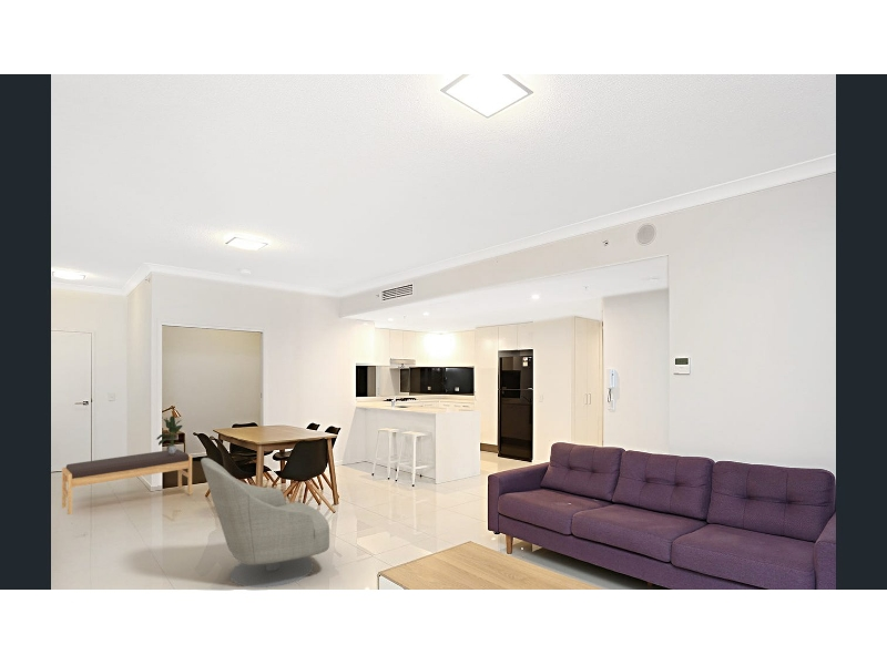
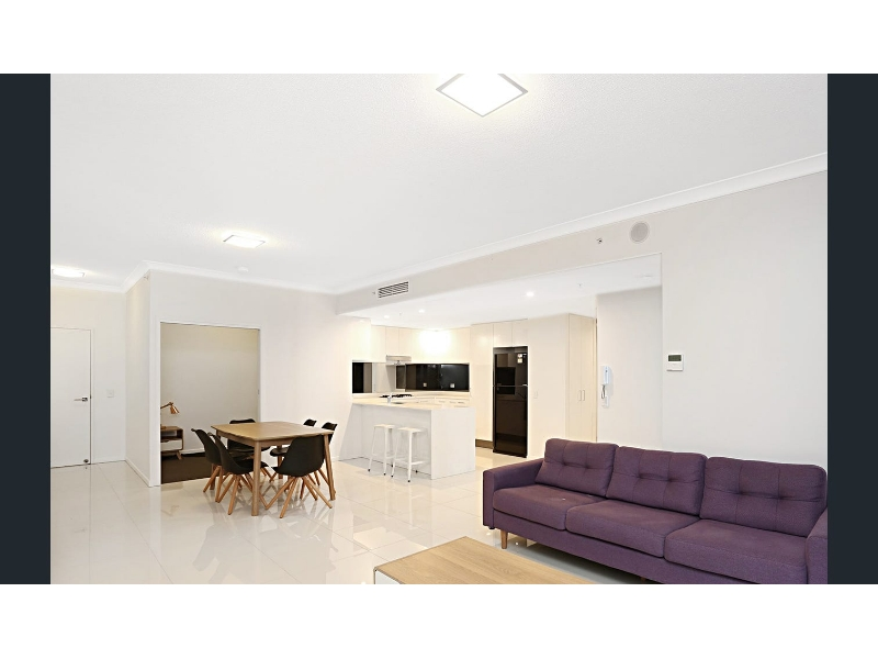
- armchair (264, 513)
- bench (130, 477)
- potted plant (170, 433)
